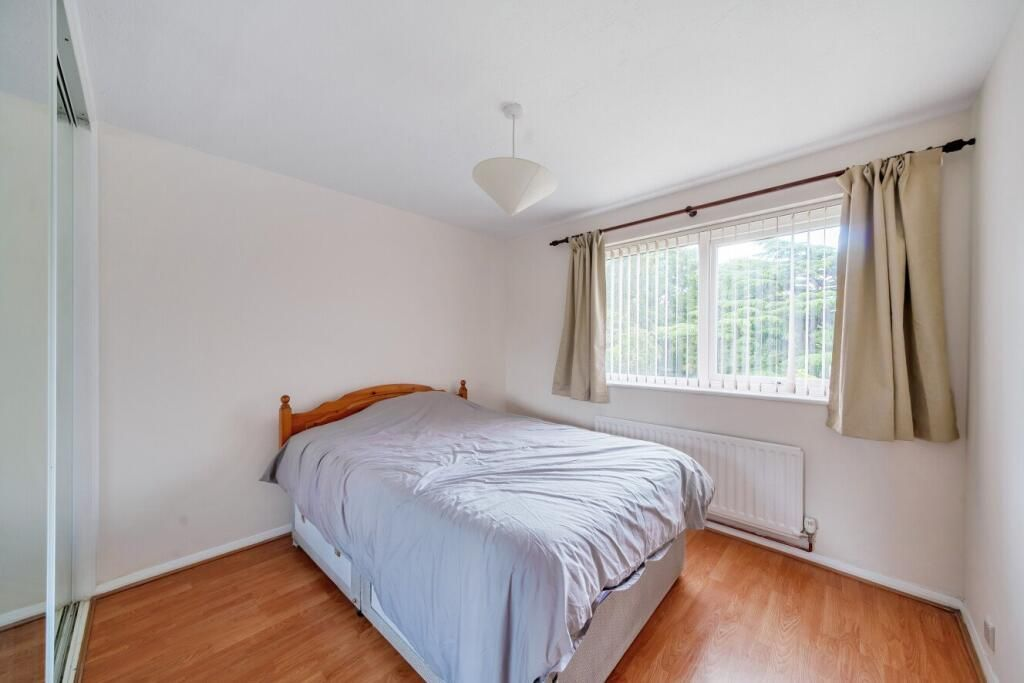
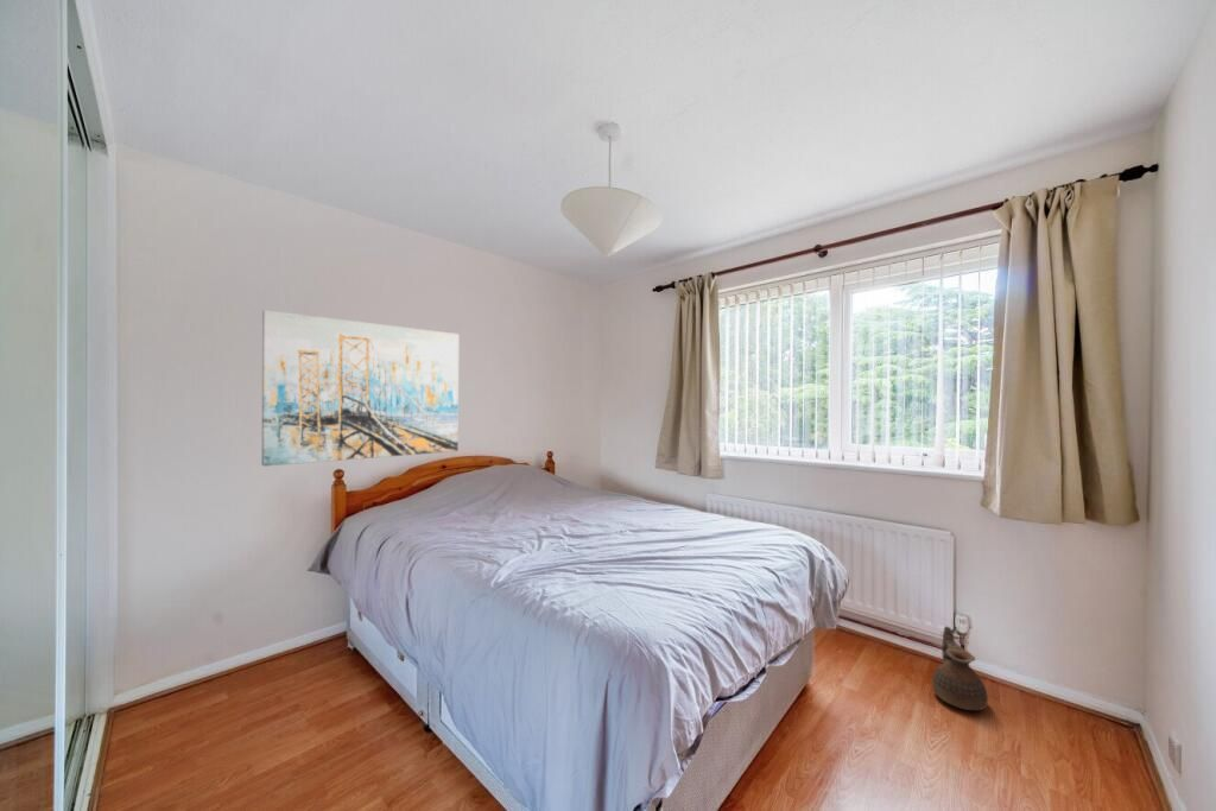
+ wall art (373, 391)
+ ceramic jug (960, 669)
